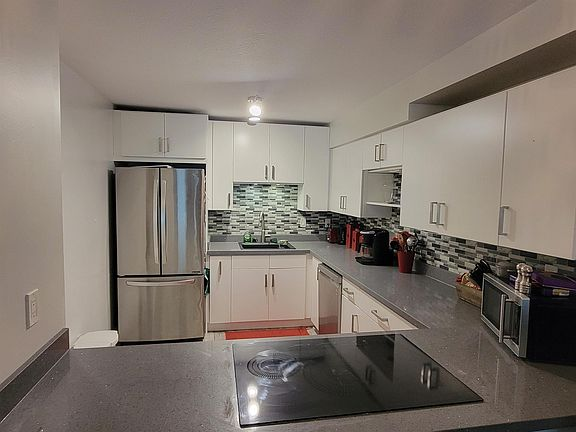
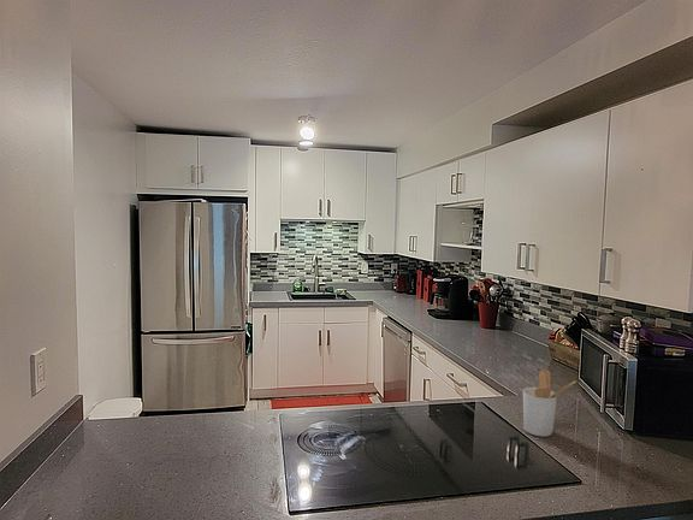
+ utensil holder (547, 403)
